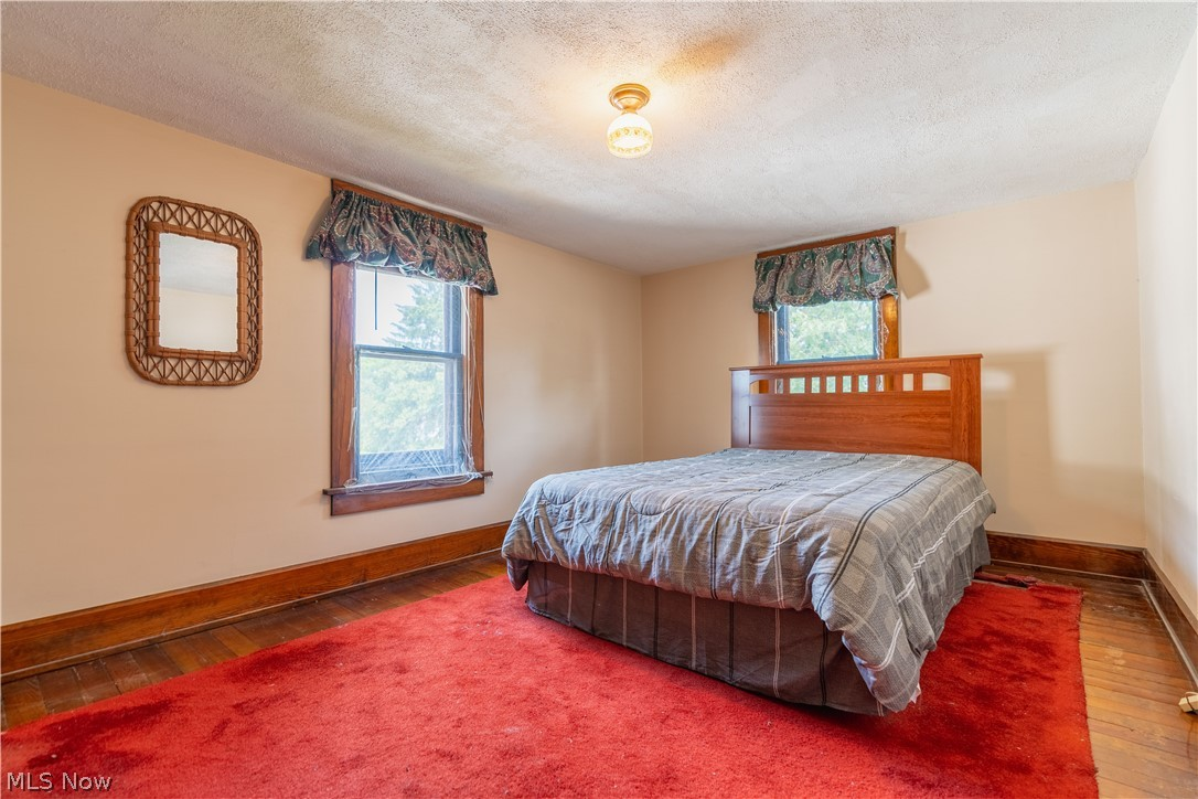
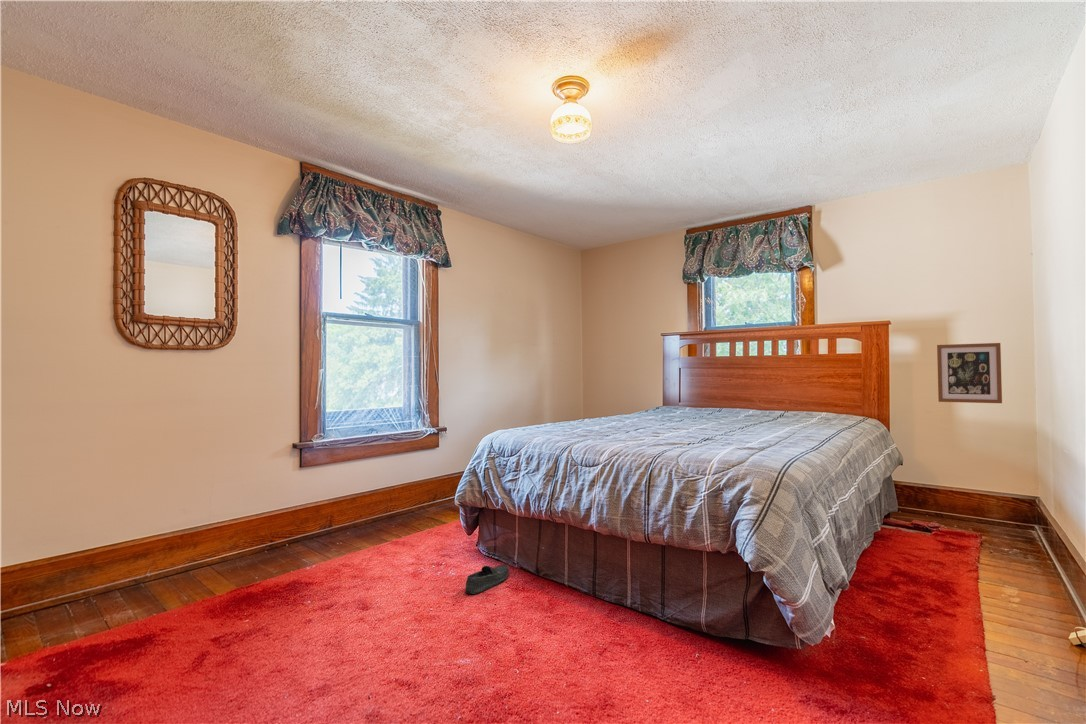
+ wall art (968, 373)
+ shoe (487, 574)
